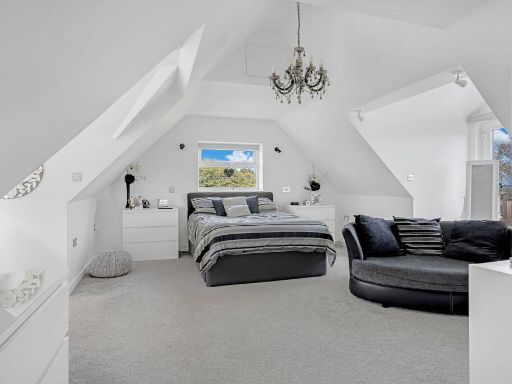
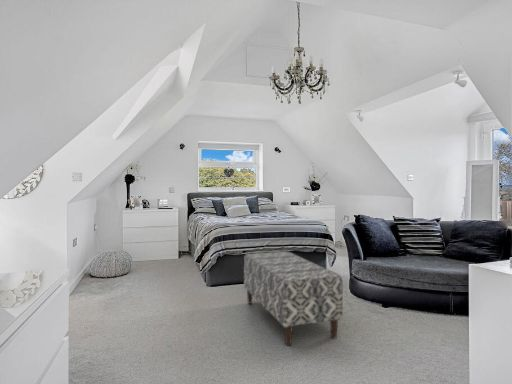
+ bench (286, 290)
